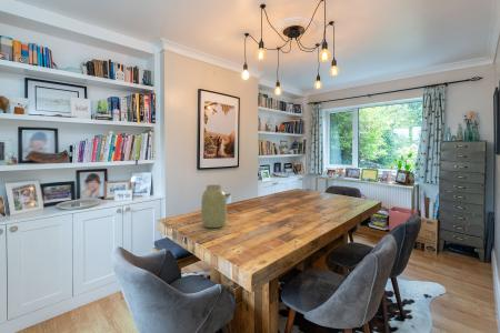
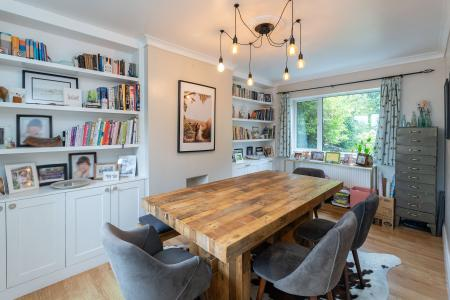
- vase (213, 205)
